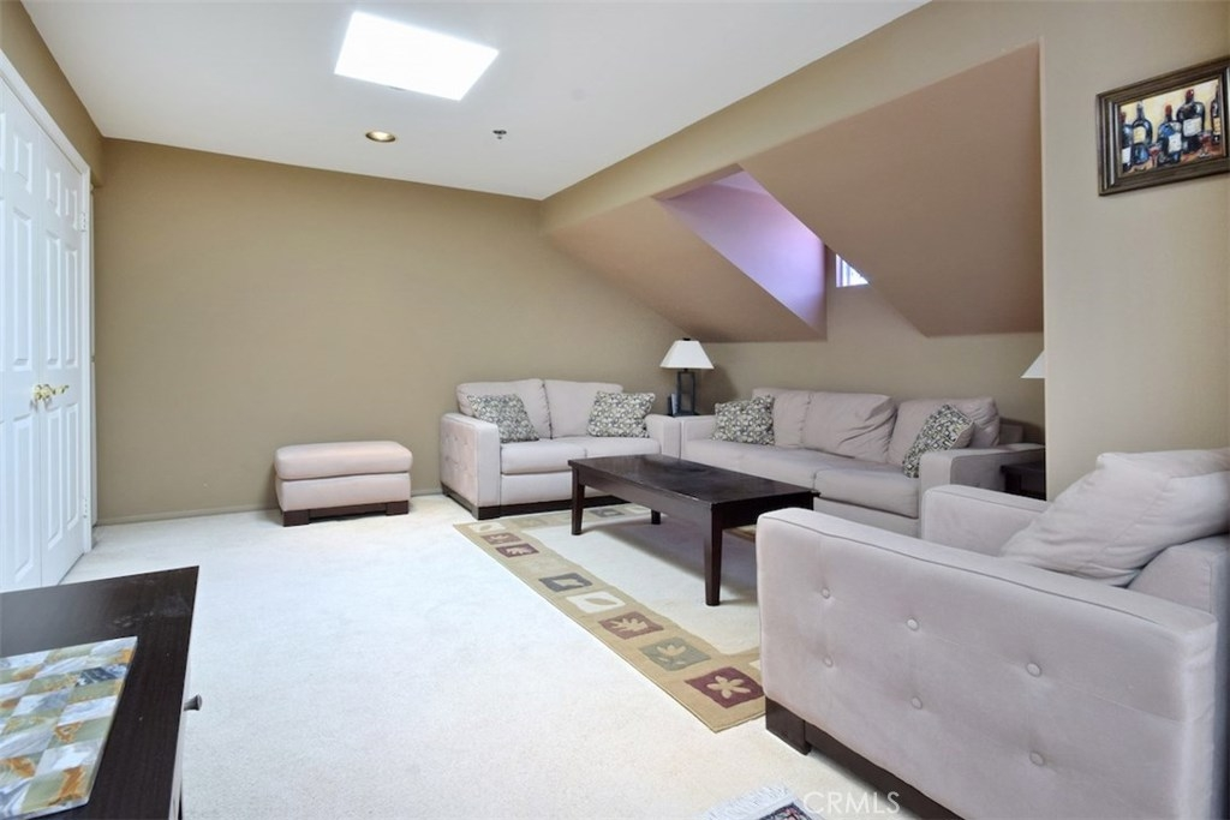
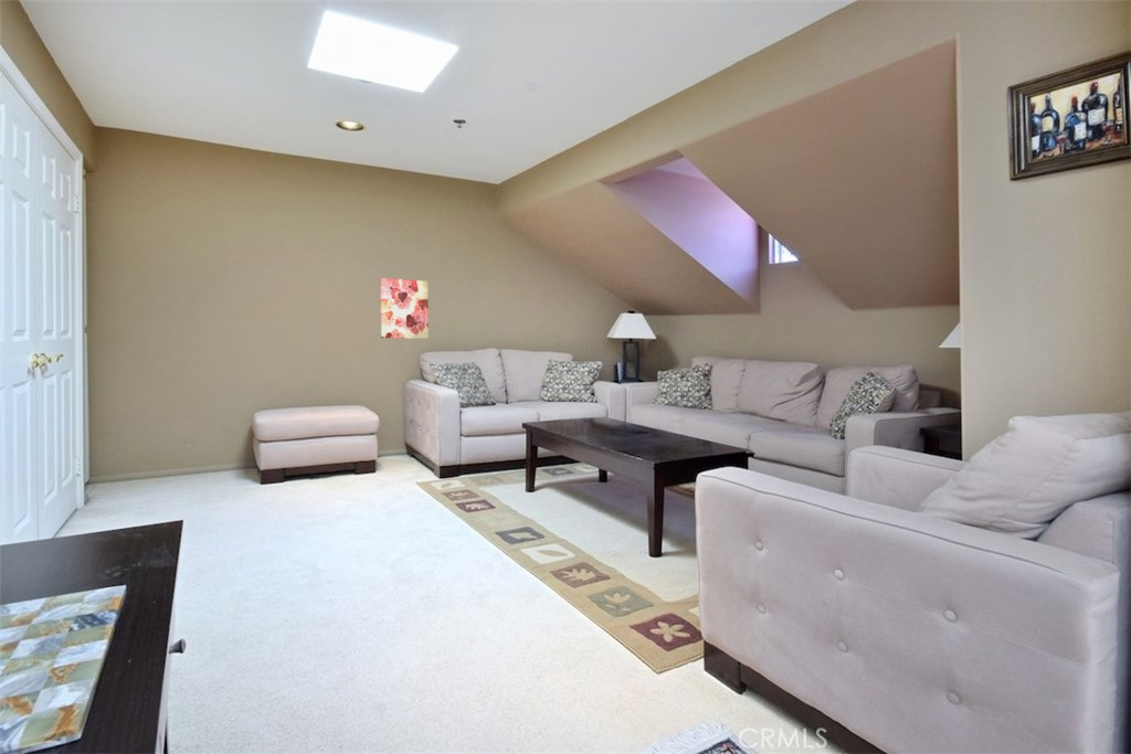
+ wall art (404, 308)
